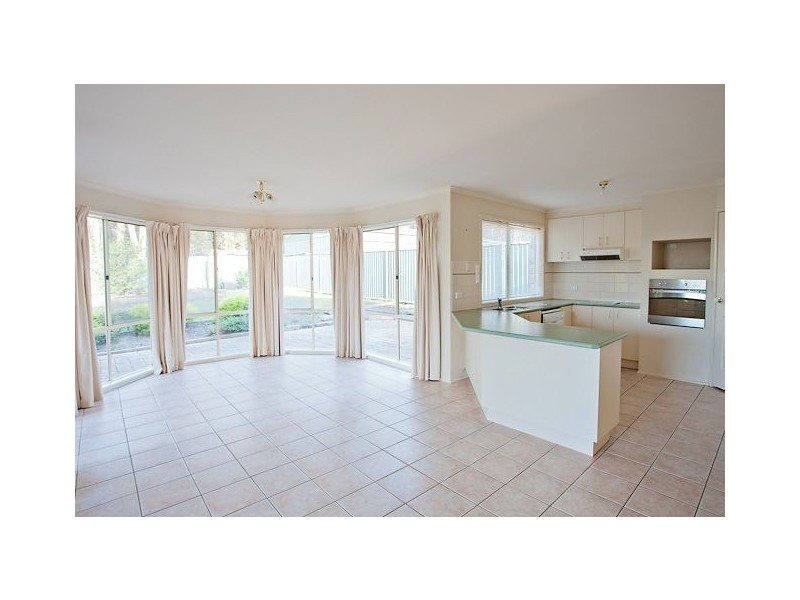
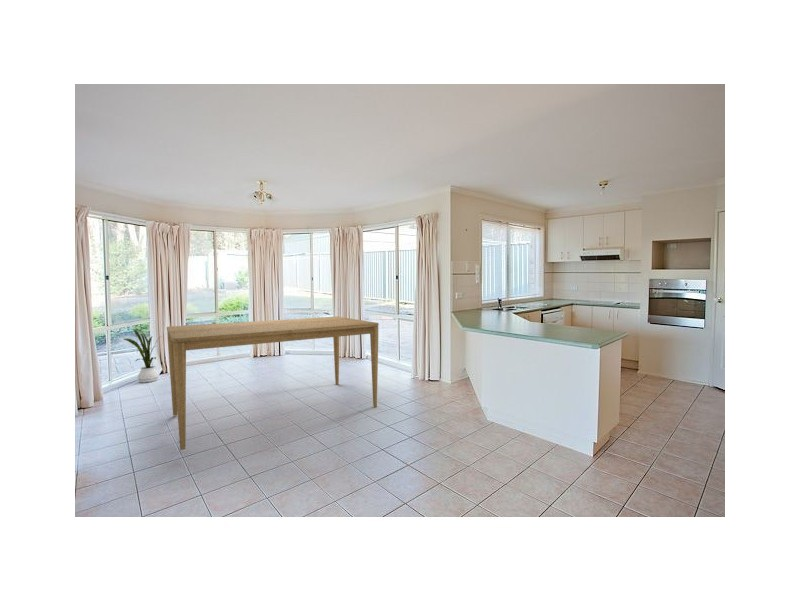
+ house plant (145, 354)
+ dining table (273, 342)
